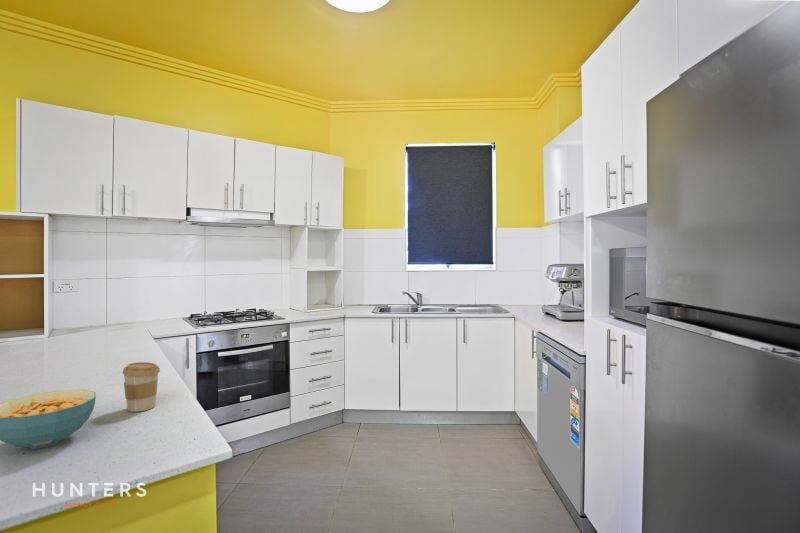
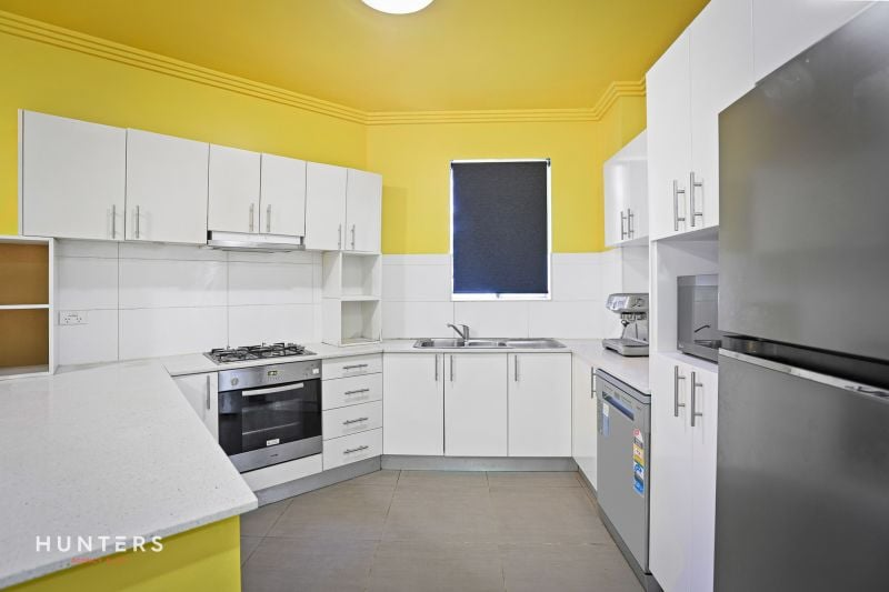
- coffee cup (141, 385)
- cereal bowl (44, 422)
